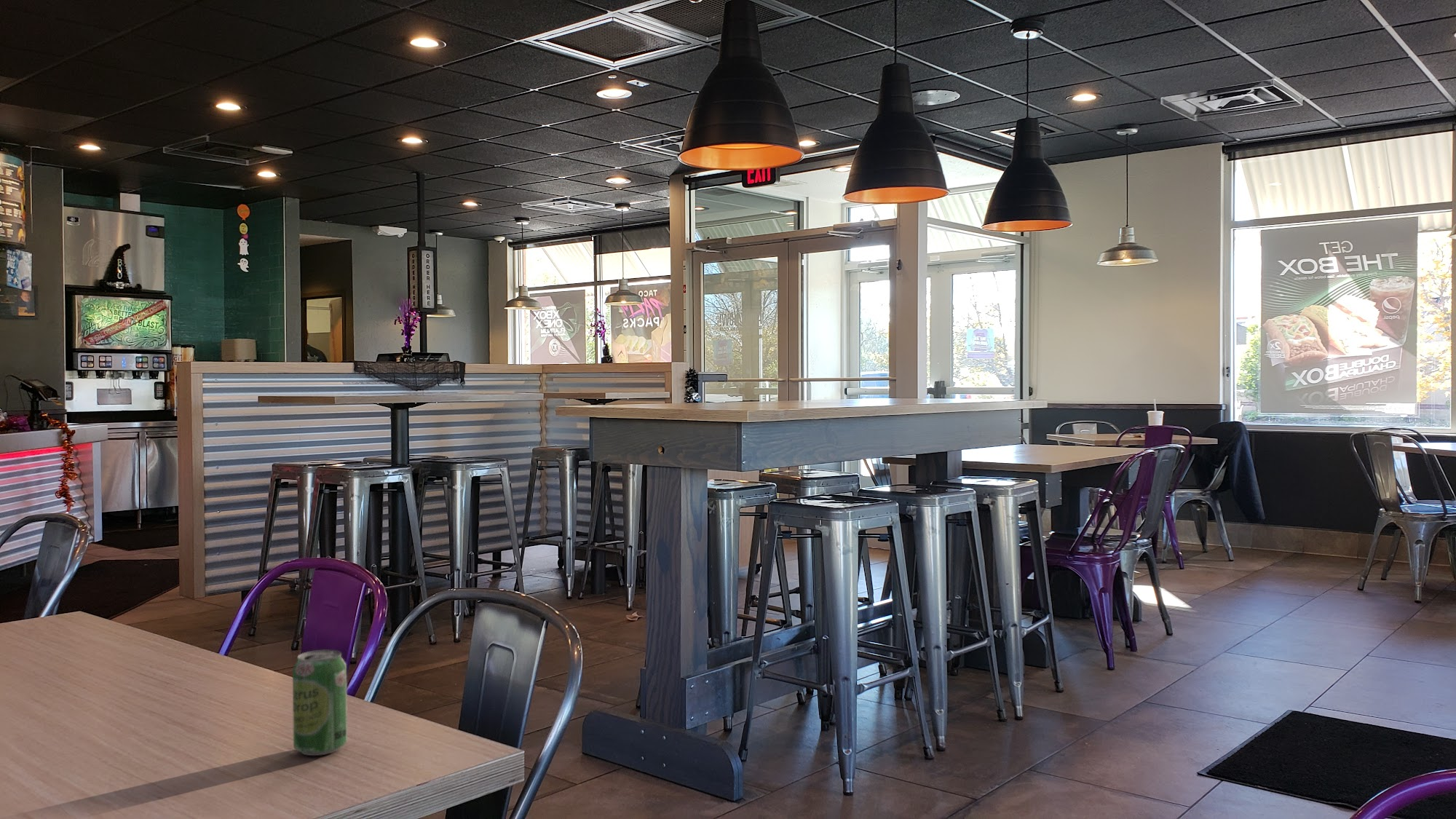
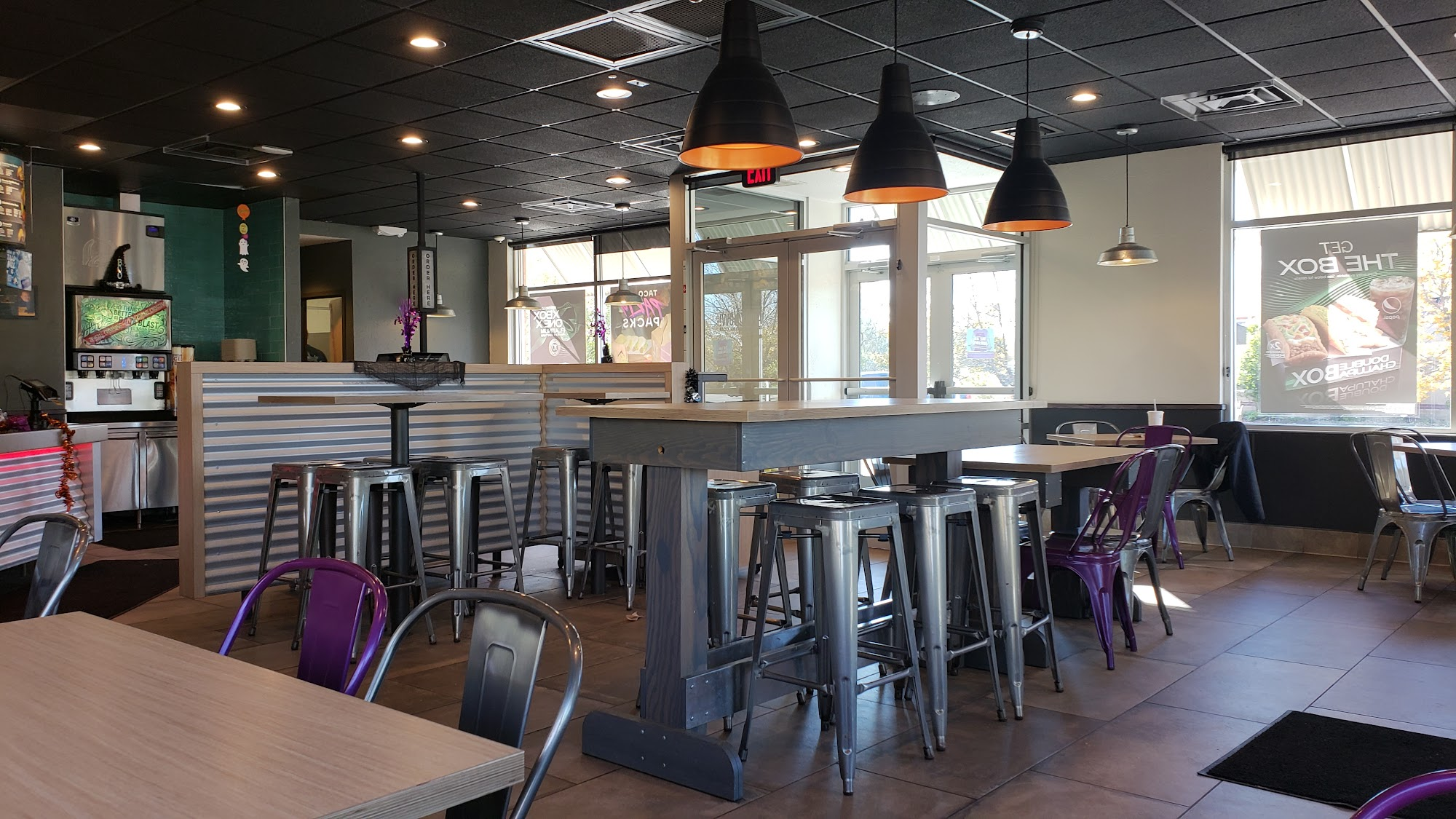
- beverage can (320, 701)
